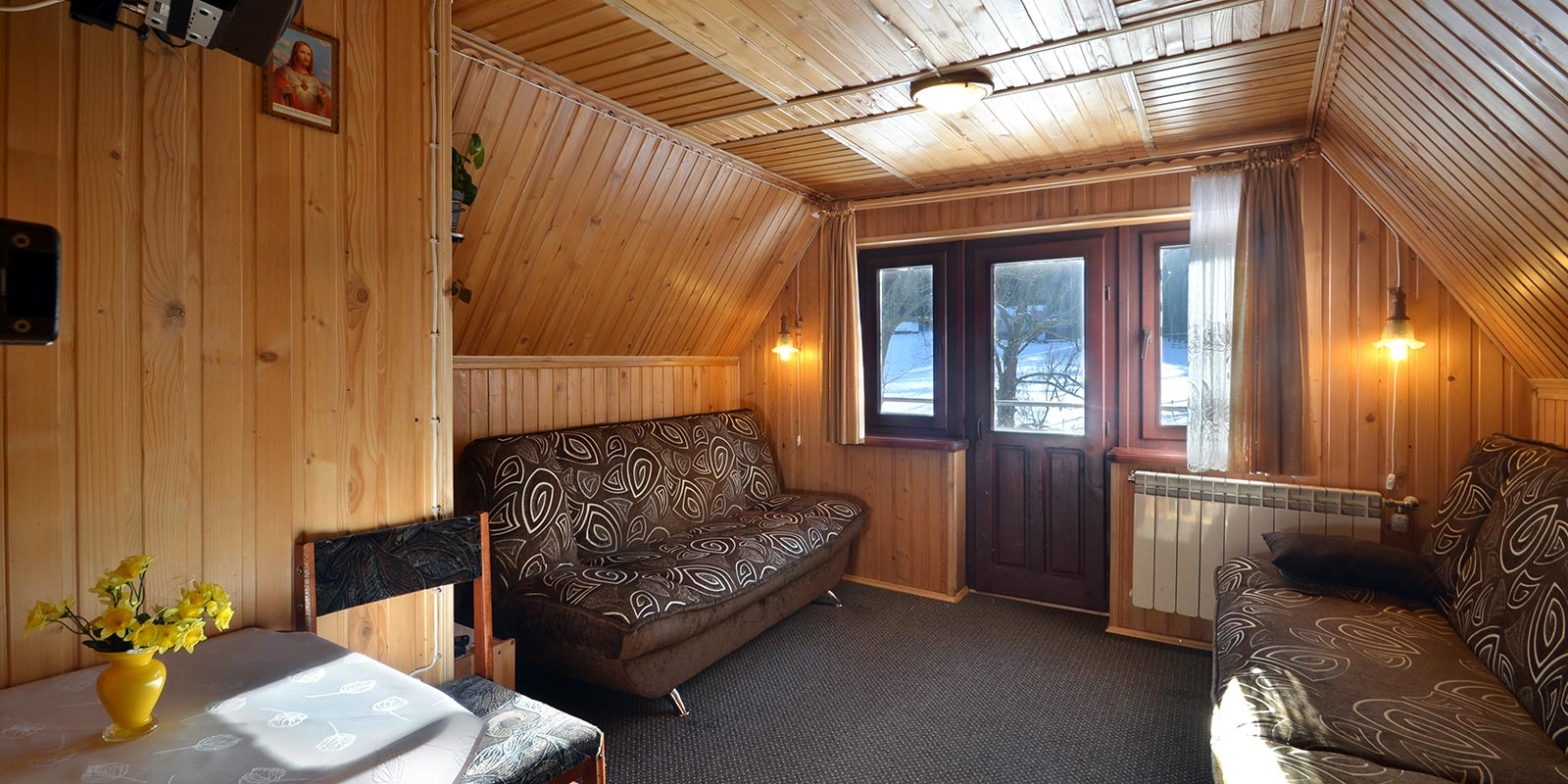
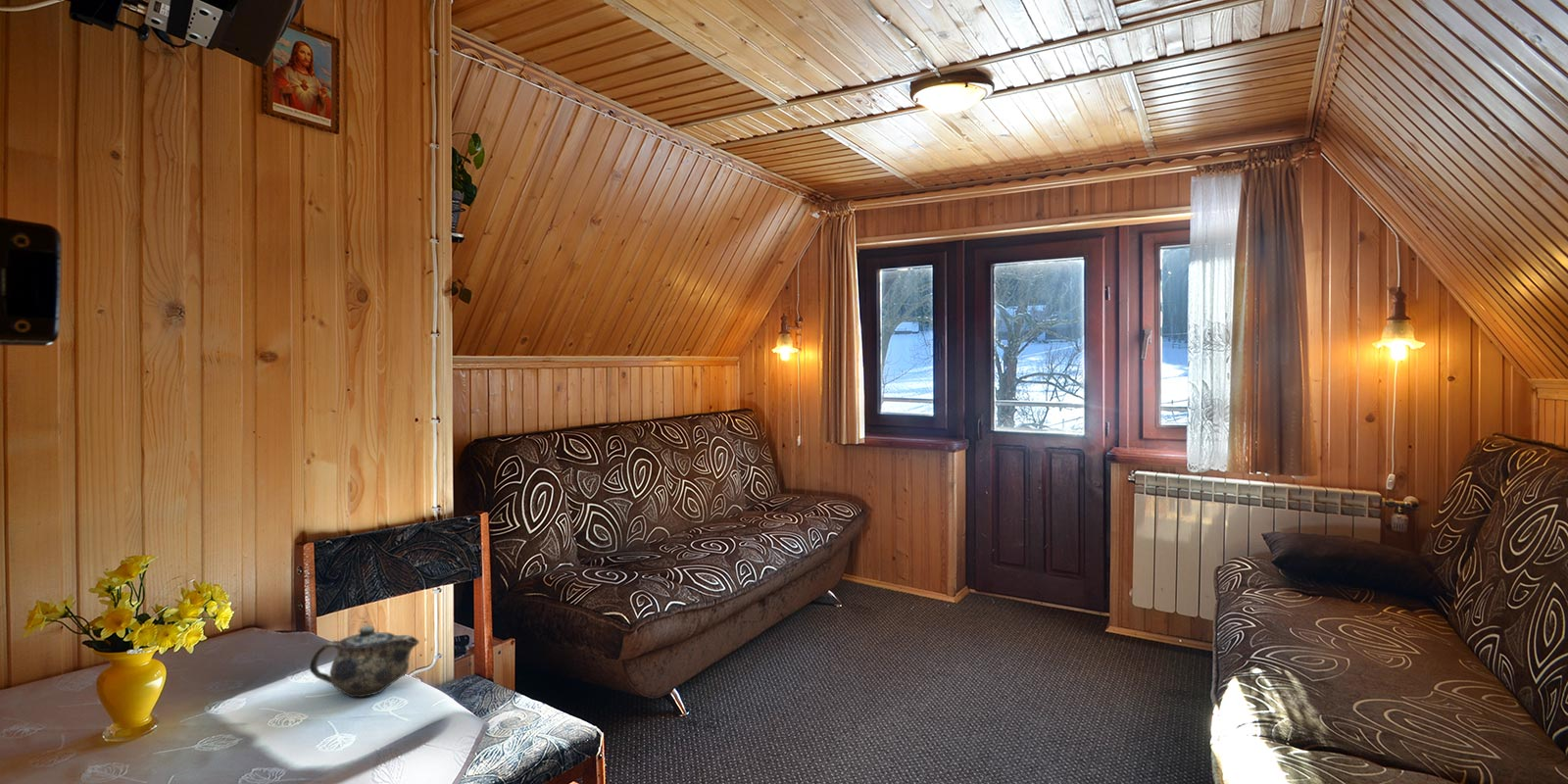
+ chinaware (365, 658)
